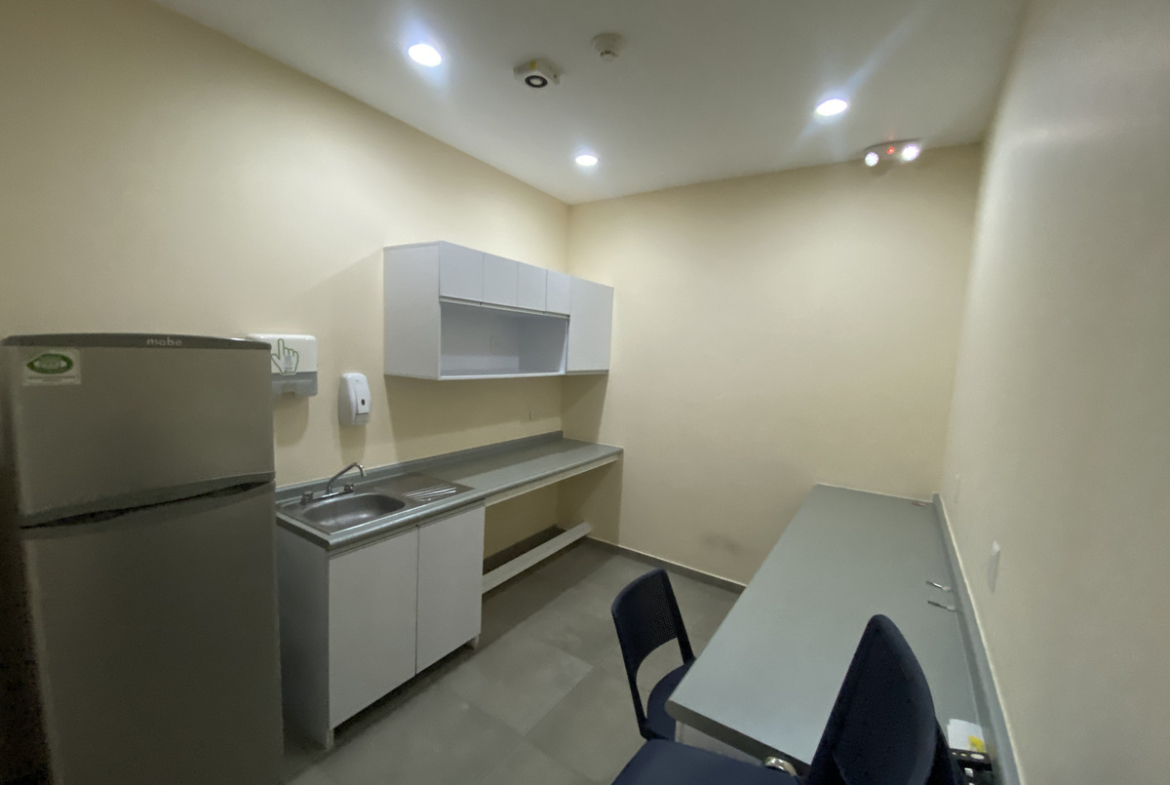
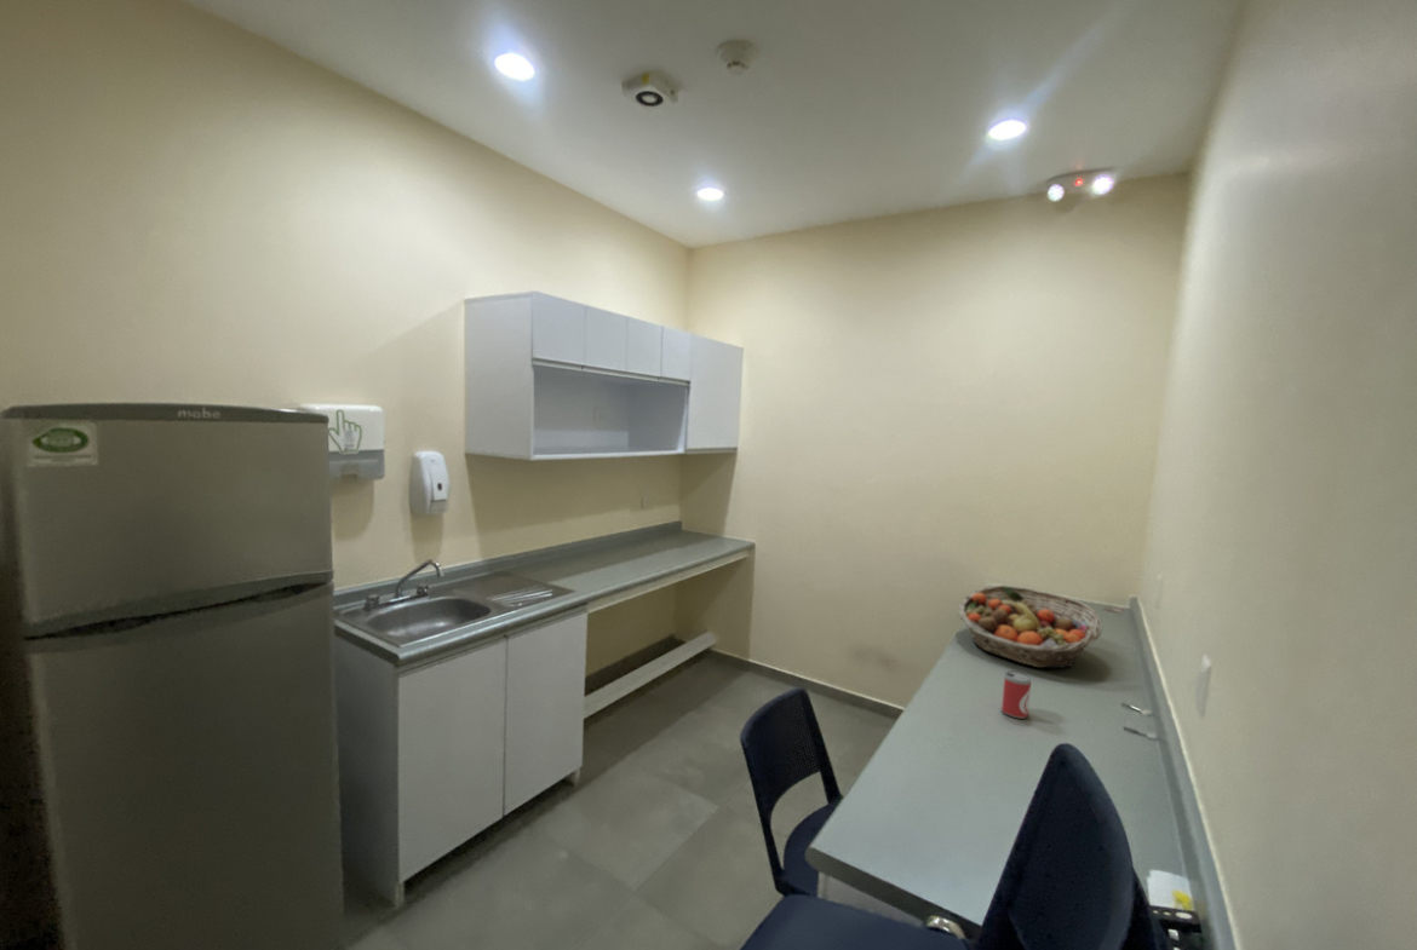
+ beer can (1015, 693)
+ fruit basket (1025, 624)
